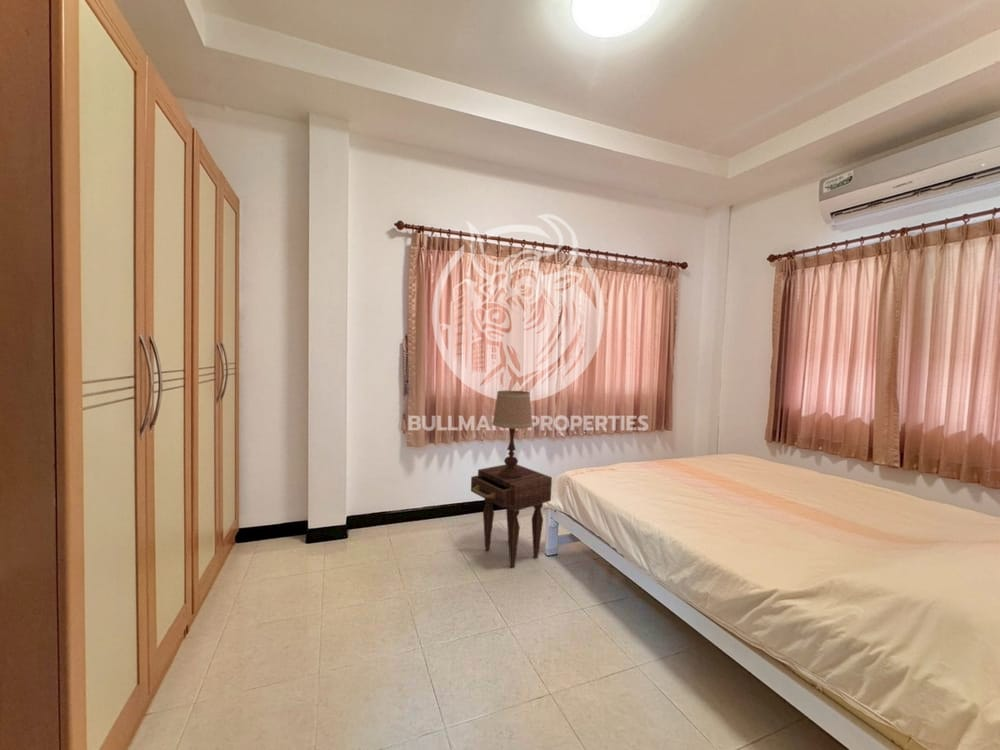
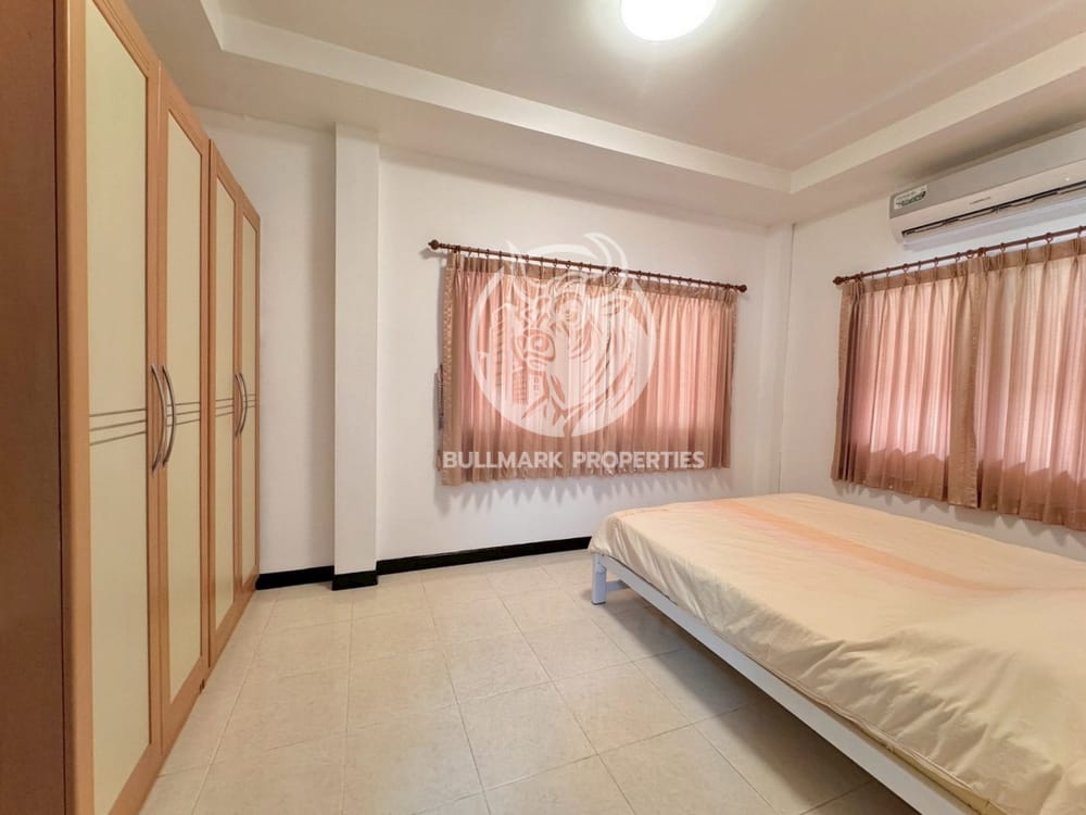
- nightstand (507, 515)
- table lamp (512, 433)
